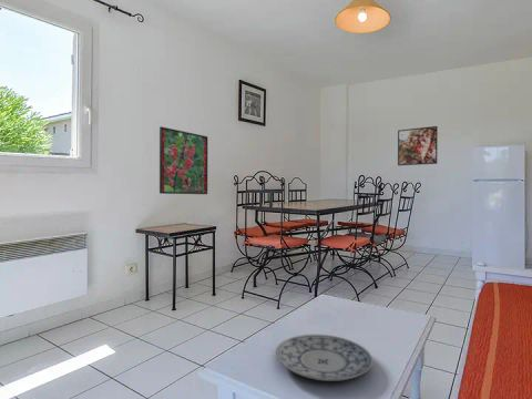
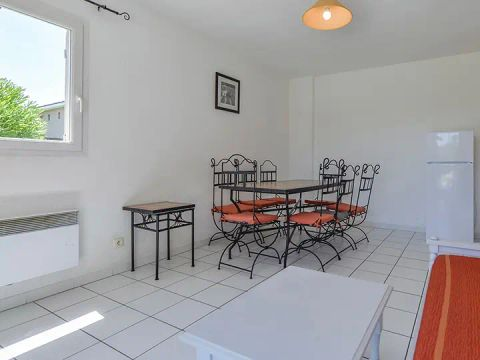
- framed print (185, 163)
- plate (323, 358)
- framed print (417, 146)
